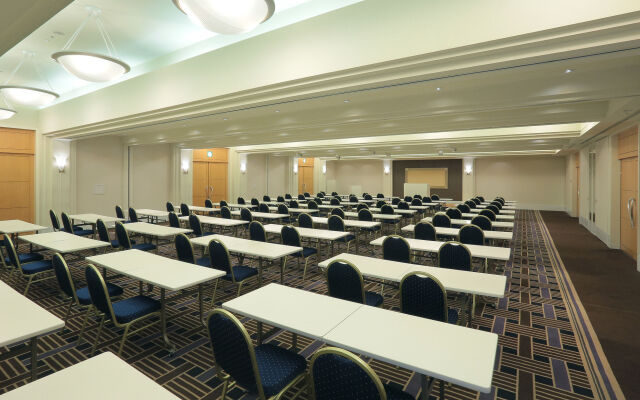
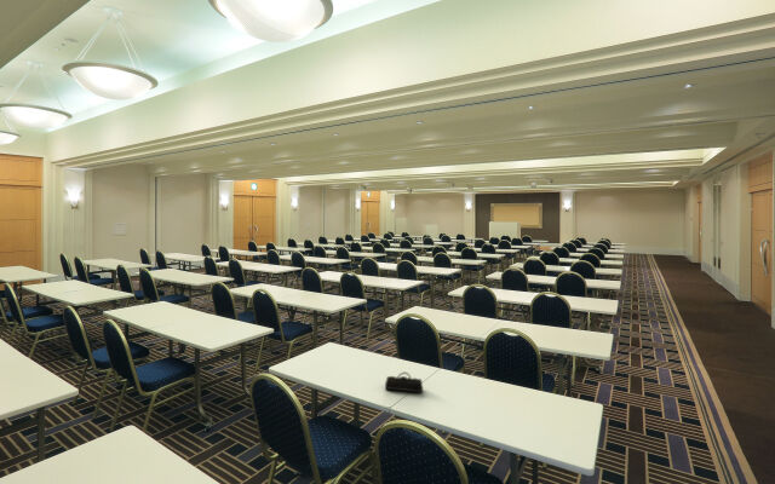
+ pencil case (403, 380)
